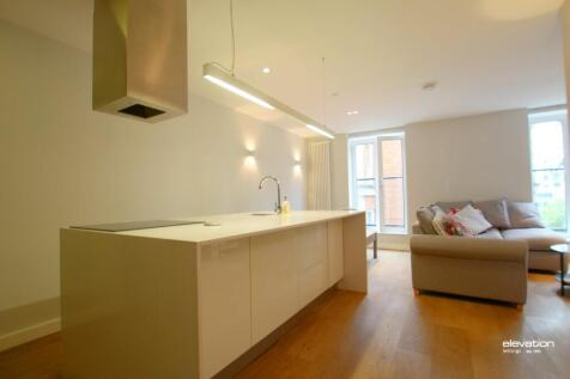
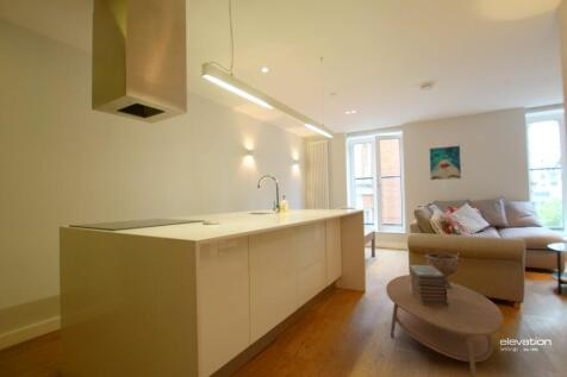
+ decorative bowl (442, 268)
+ coffee table (436, 316)
+ wall art (444, 163)
+ book stack (426, 283)
